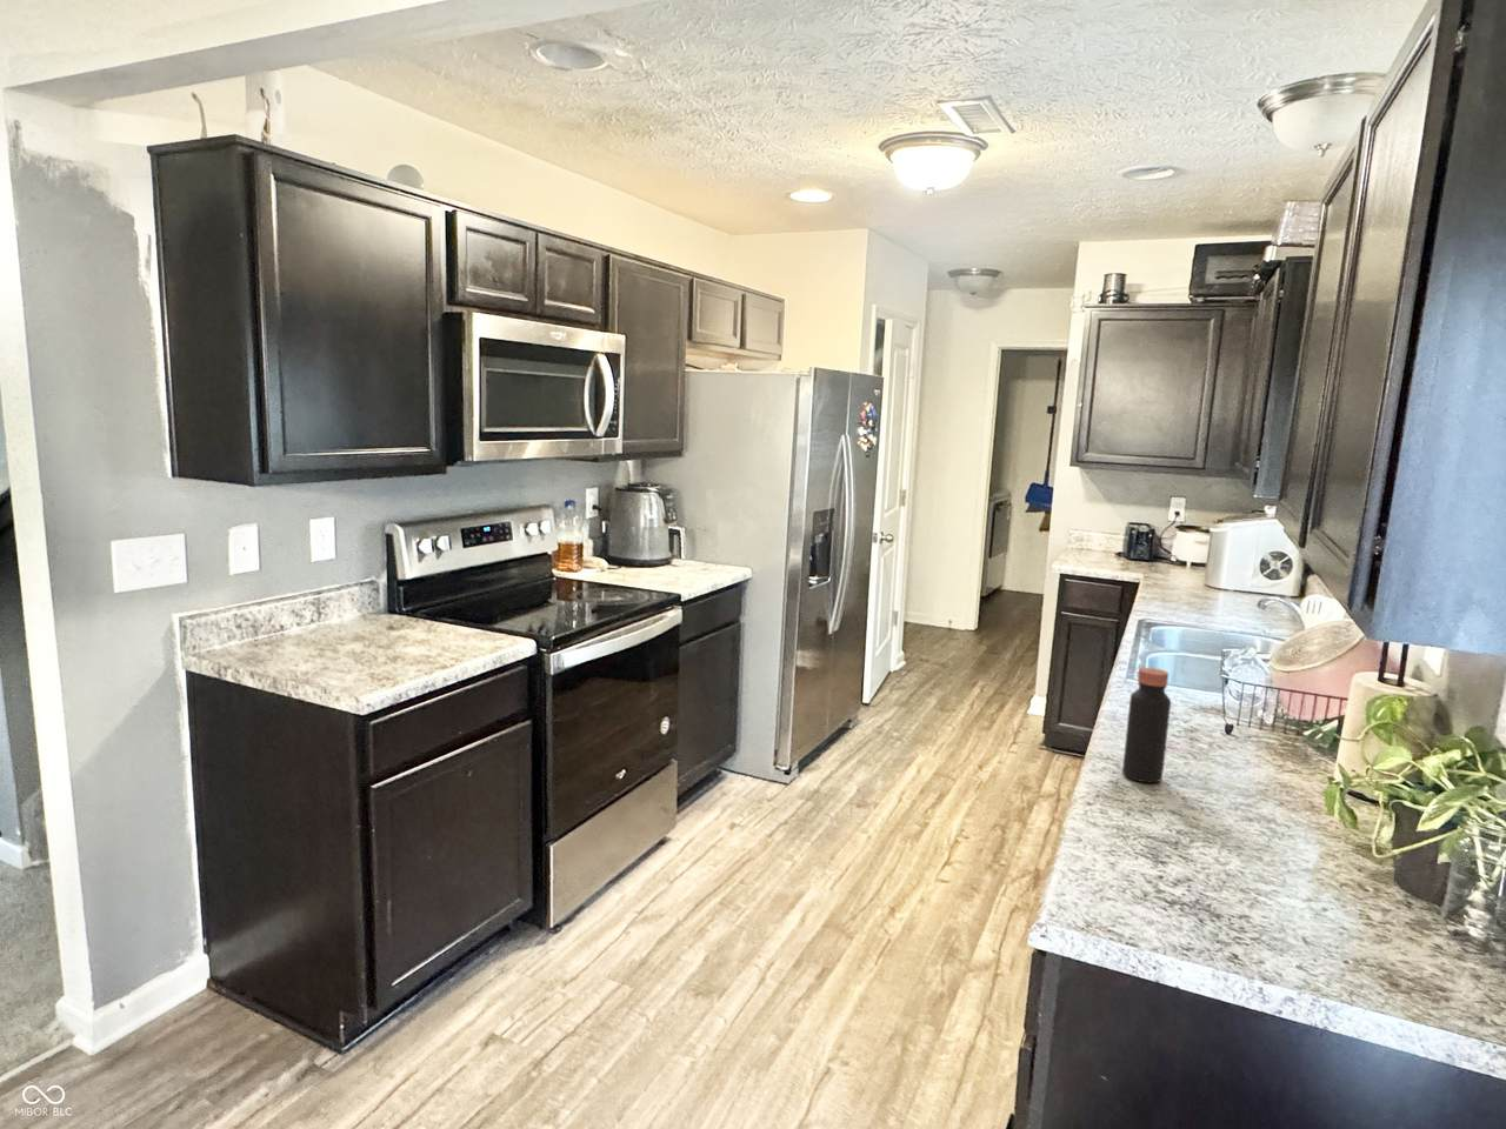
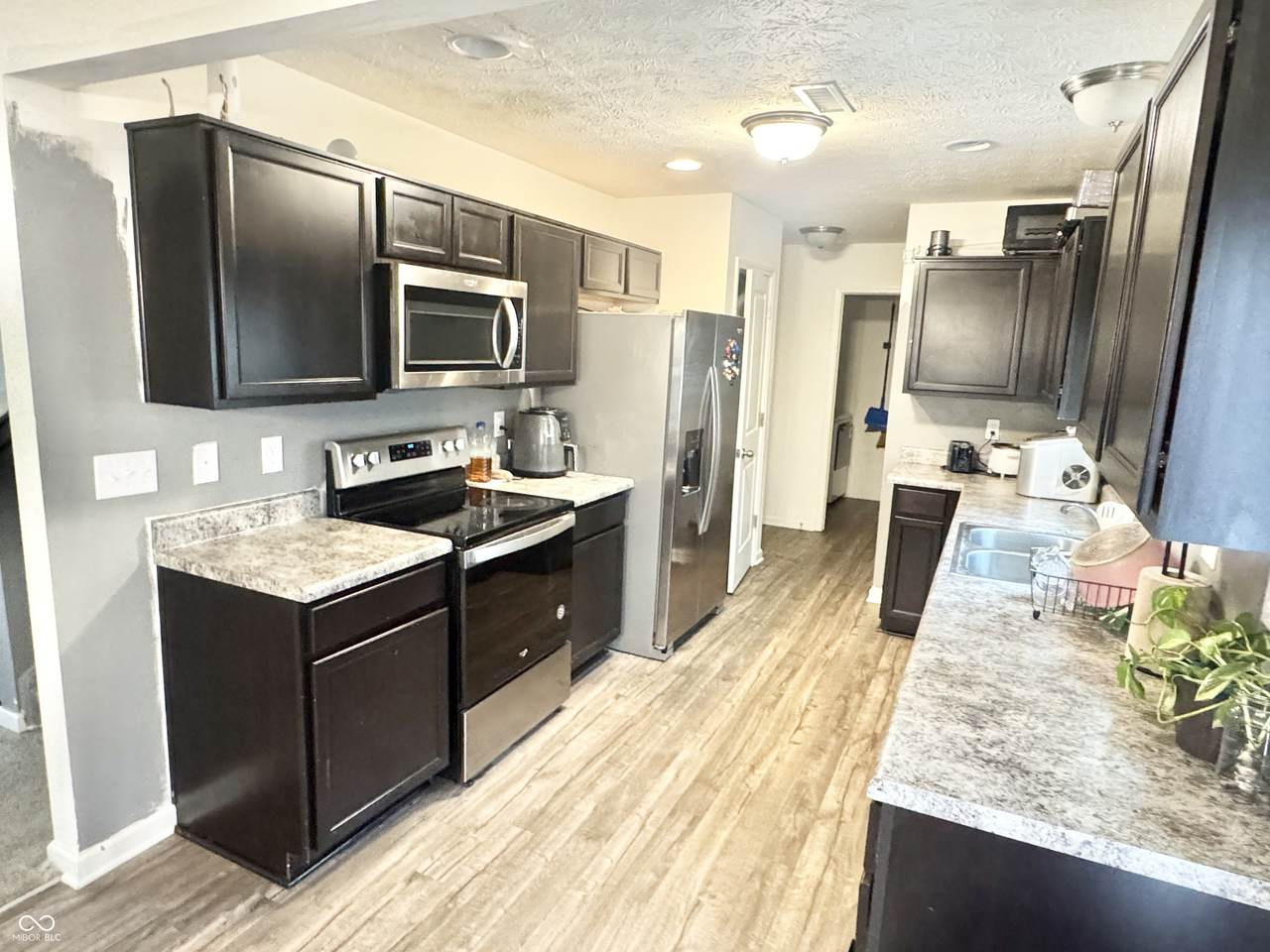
- bottle (1147, 723)
